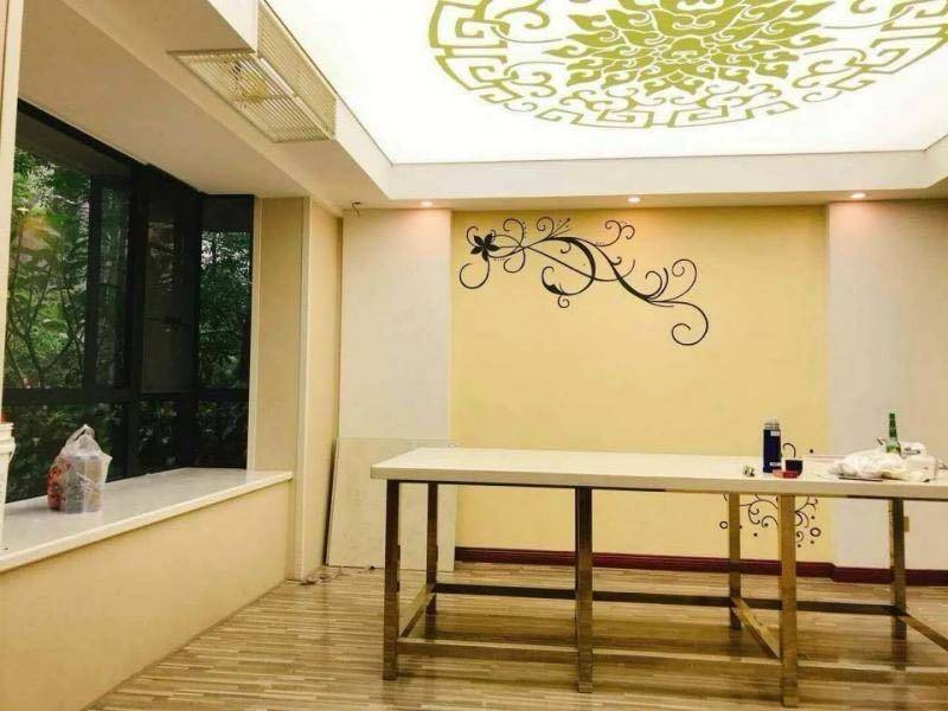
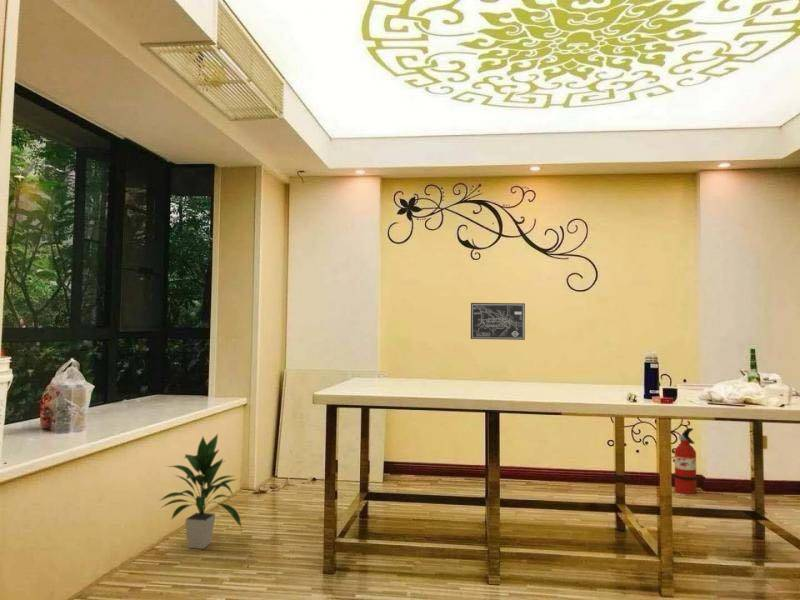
+ wall art (497, 321)
+ fire extinguisher (687, 459)
+ indoor plant (203, 491)
